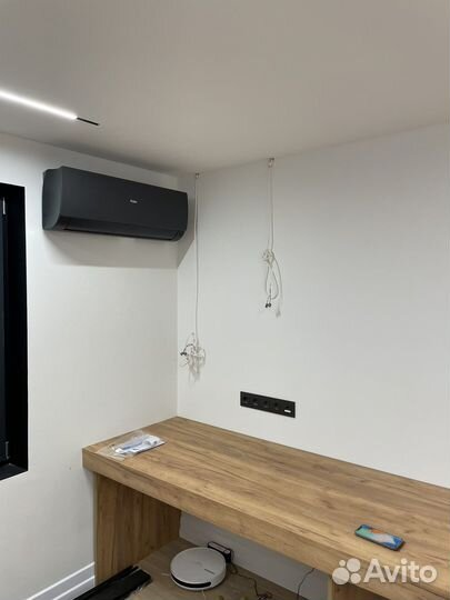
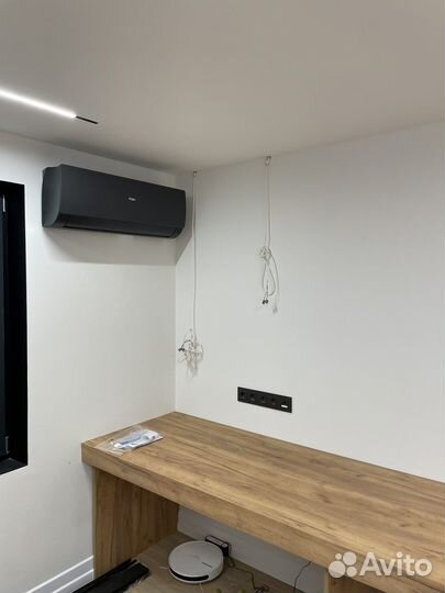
- smartphone (378, 536)
